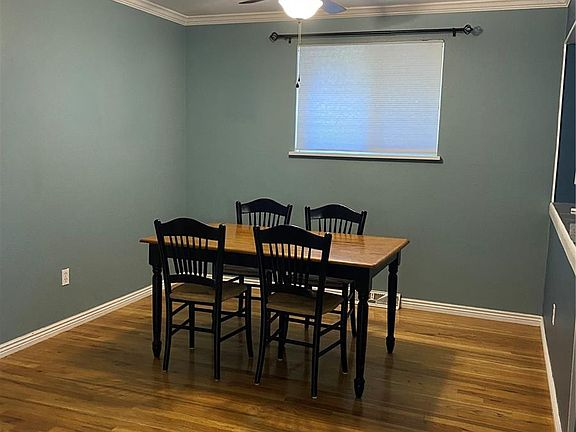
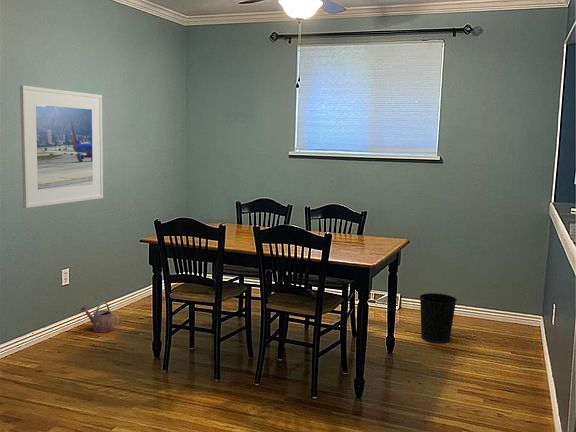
+ watering can (99, 315)
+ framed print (65, 147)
+ wastebasket (436, 318)
